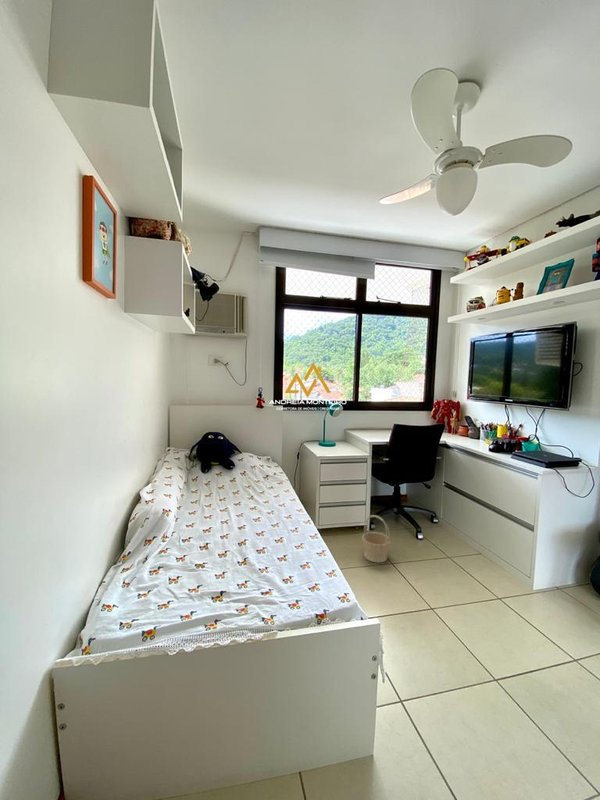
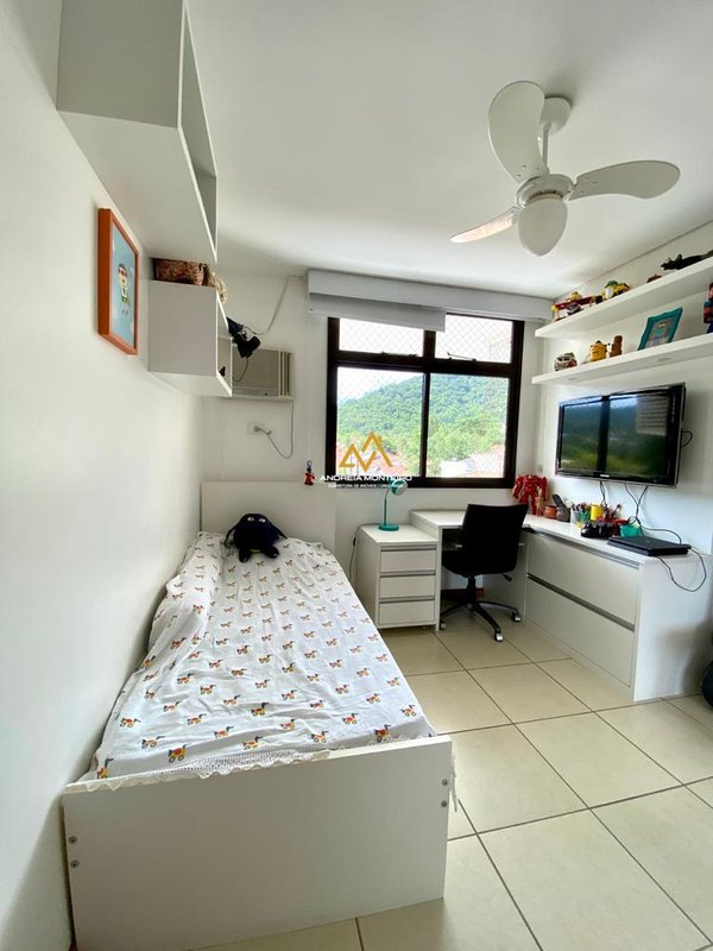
- basket (376, 536)
